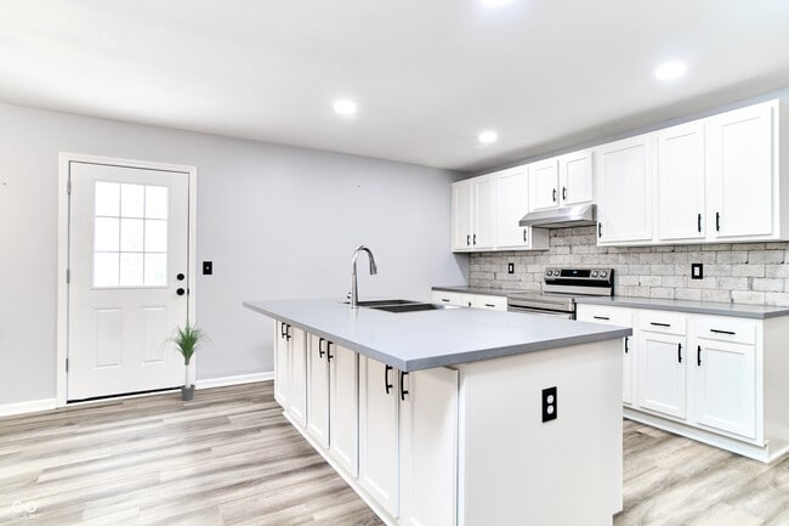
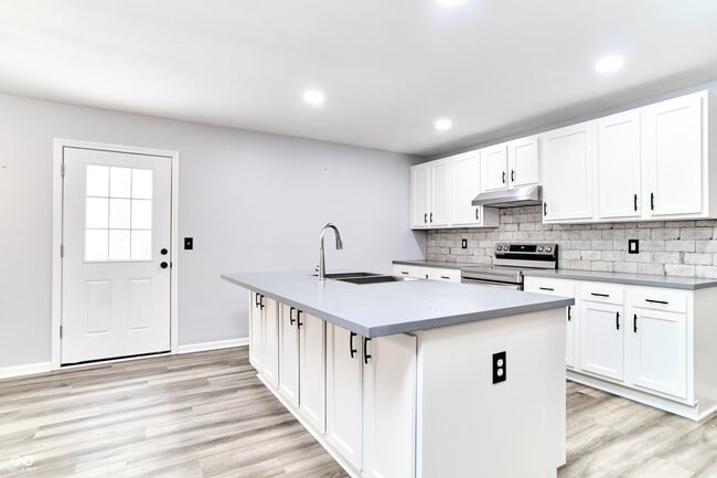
- potted plant (187, 357)
